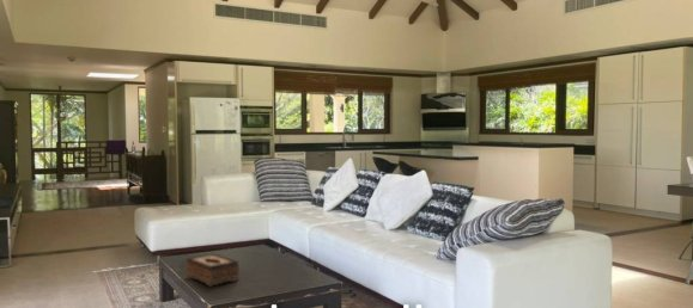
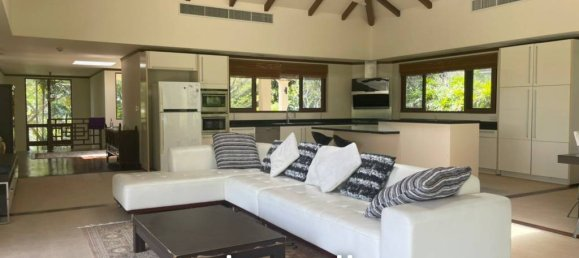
- tissue box (212, 269)
